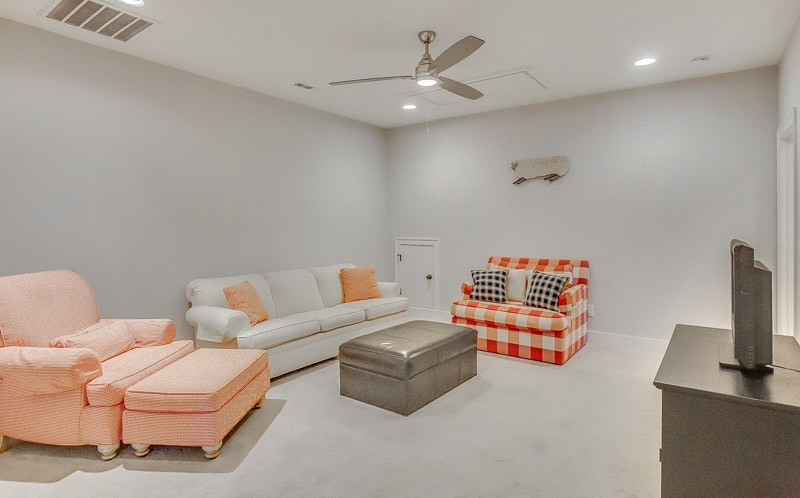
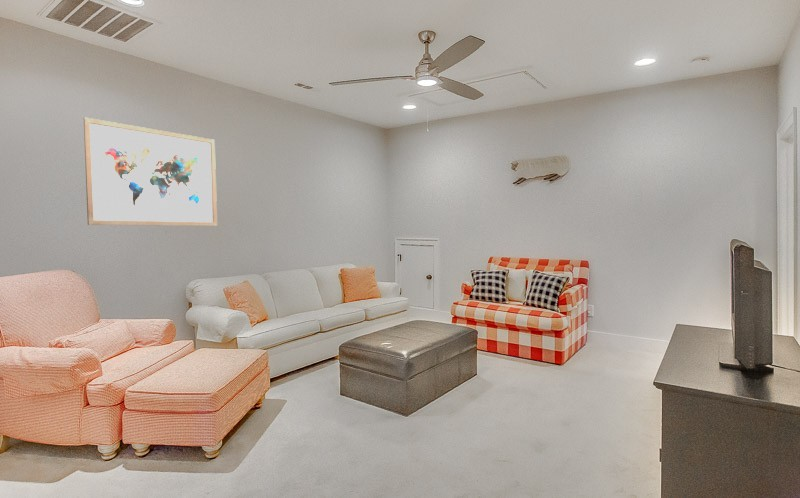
+ wall art (157, 177)
